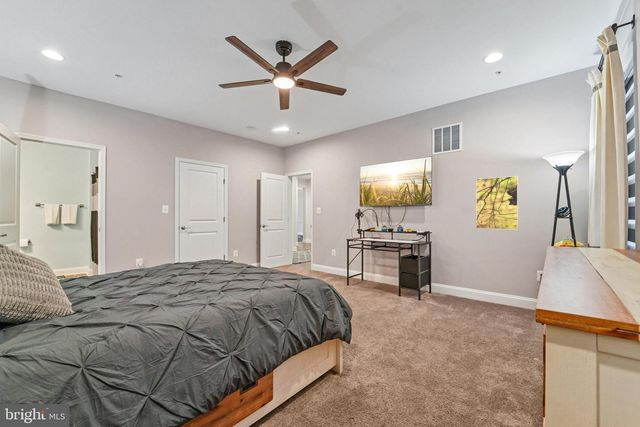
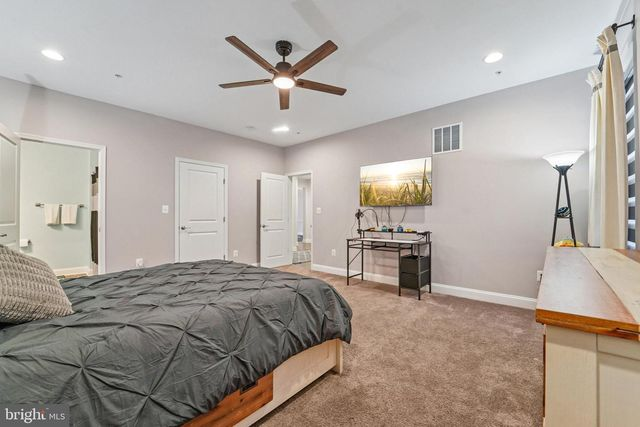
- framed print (496, 203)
